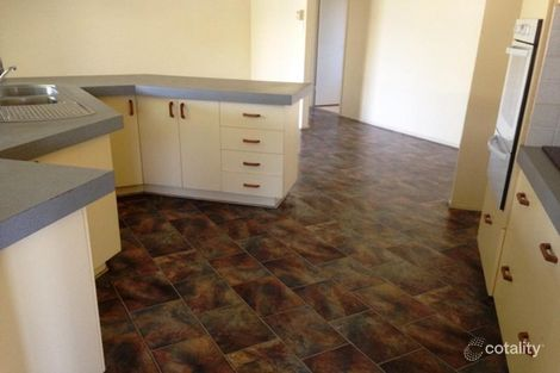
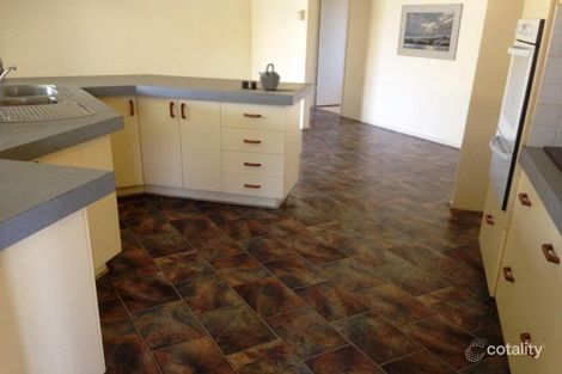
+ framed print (427, 31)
+ kettle (259, 76)
